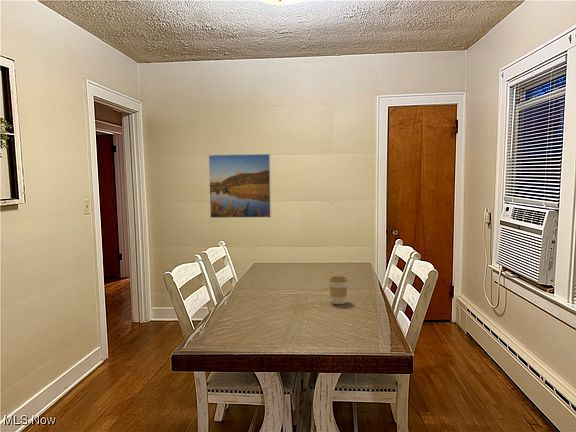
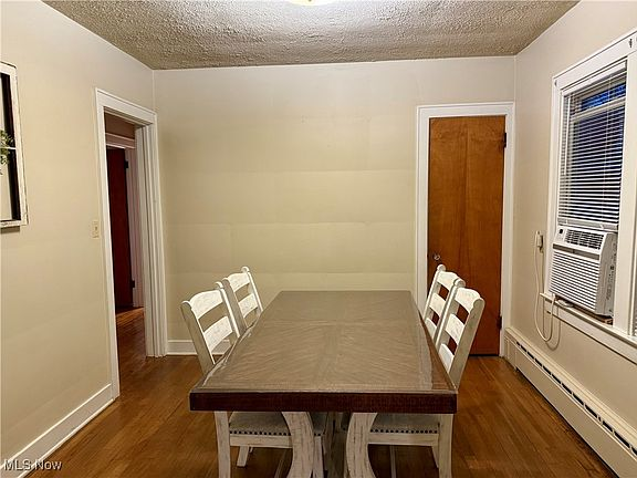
- coffee cup (338, 288)
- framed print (239, 186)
